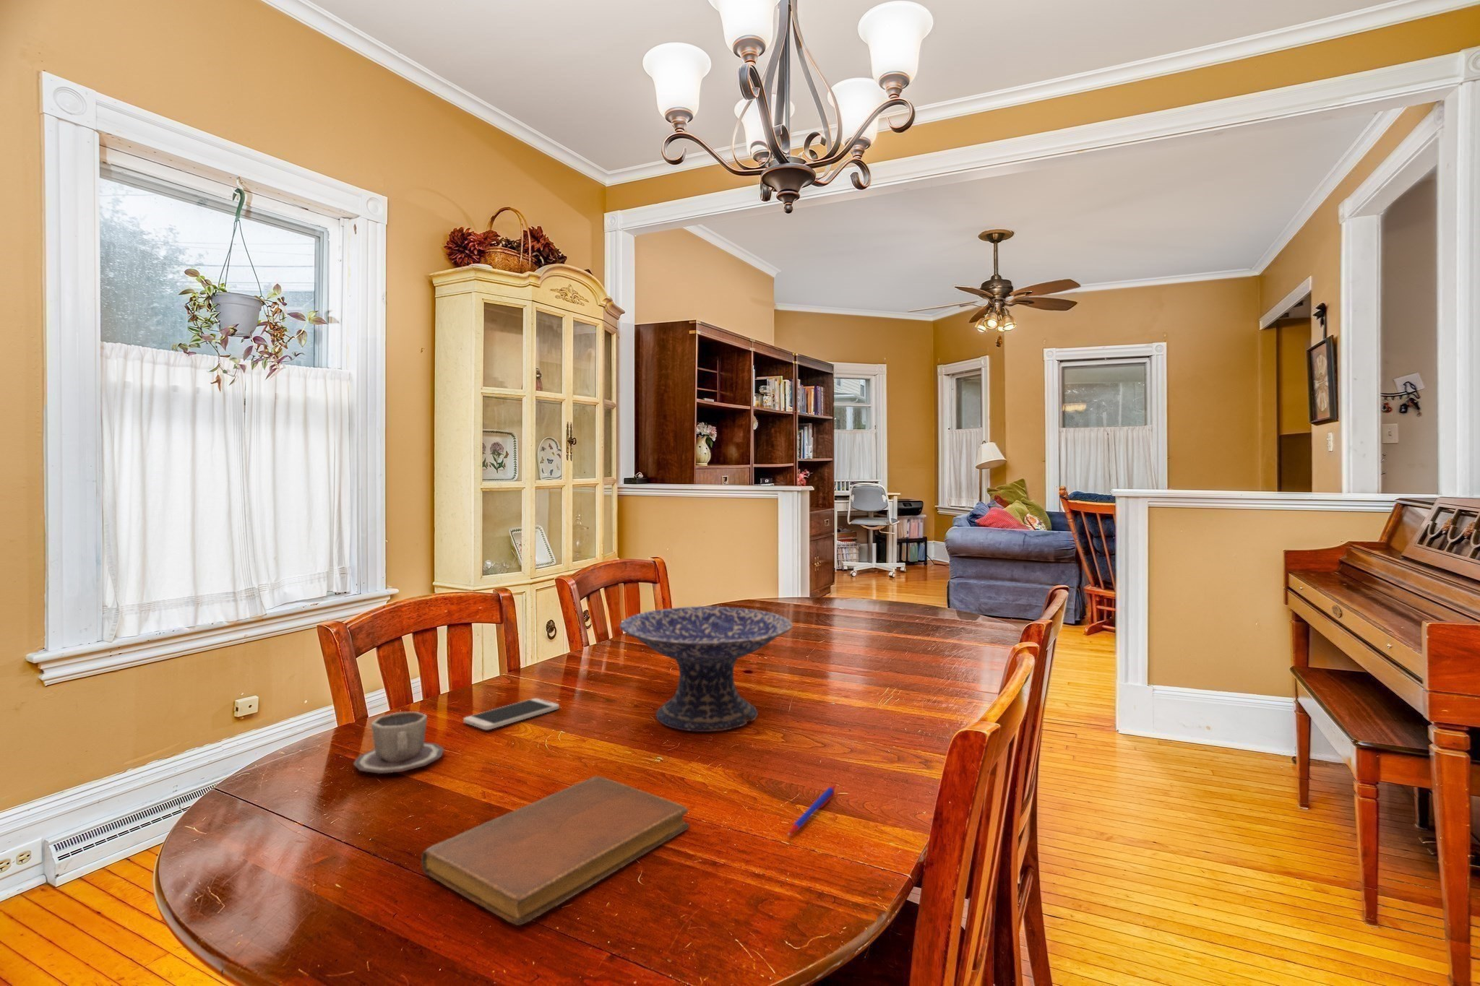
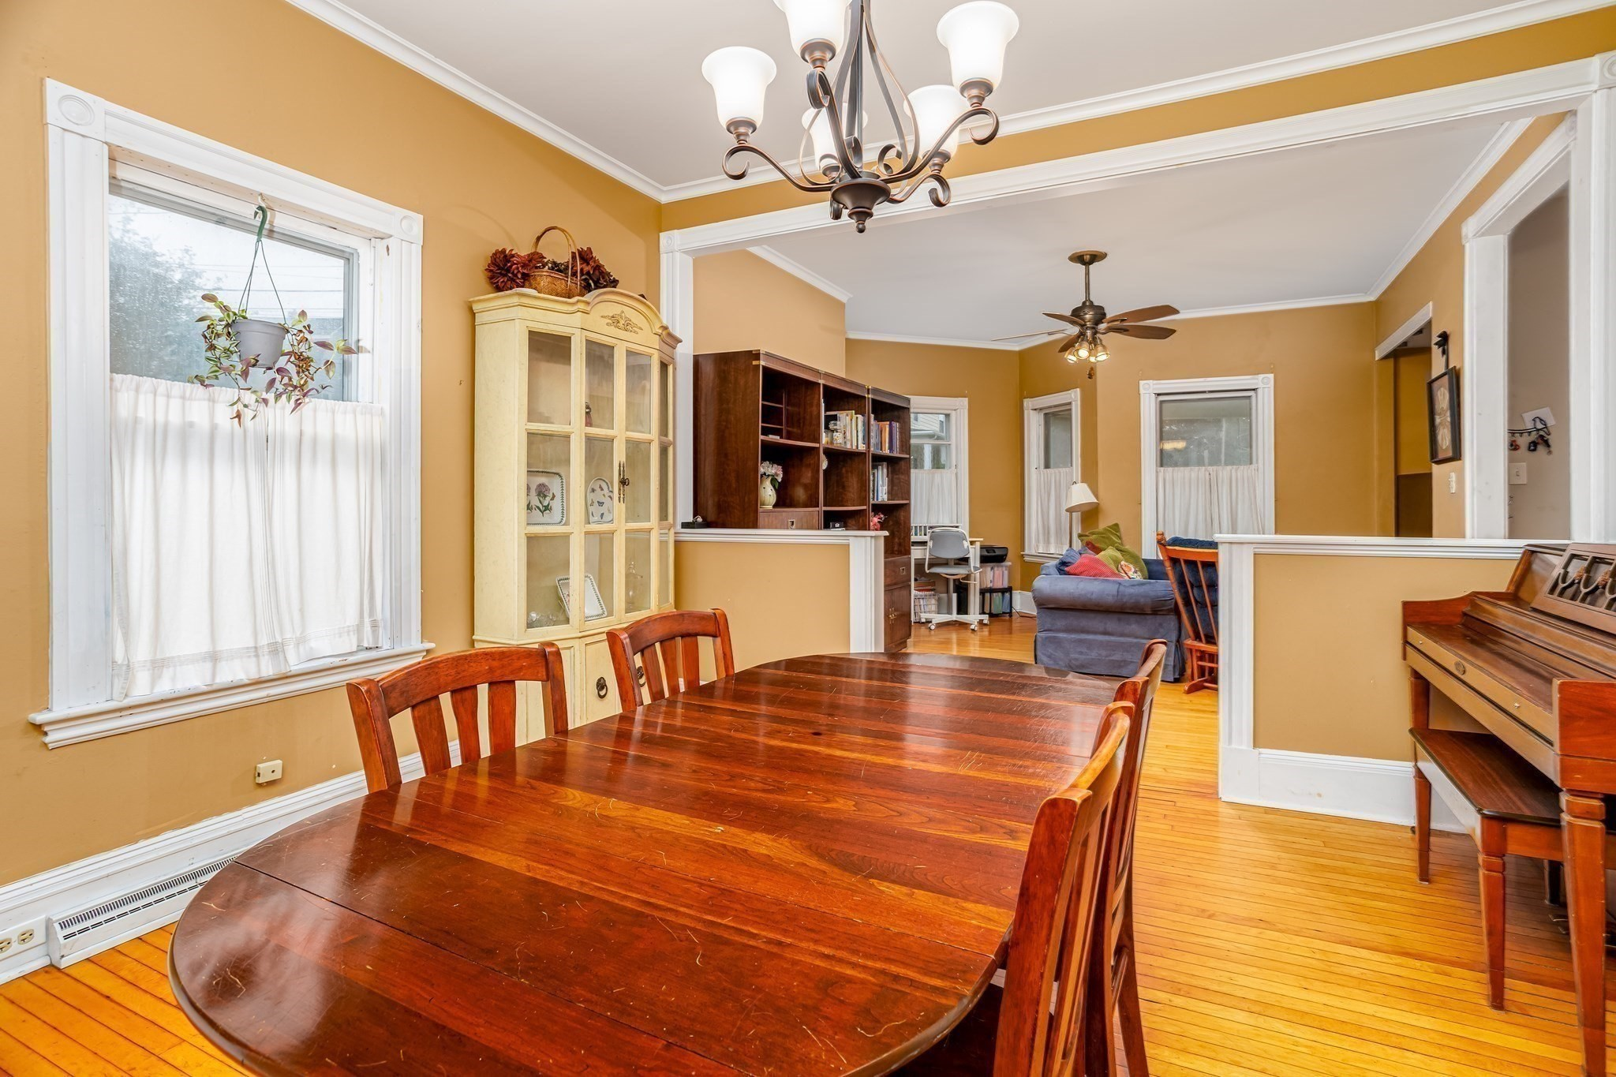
- smartphone (513, 713)
- decorative bowl (706, 668)
- pen (812, 809)
- cup (399, 740)
- notebook (563, 836)
